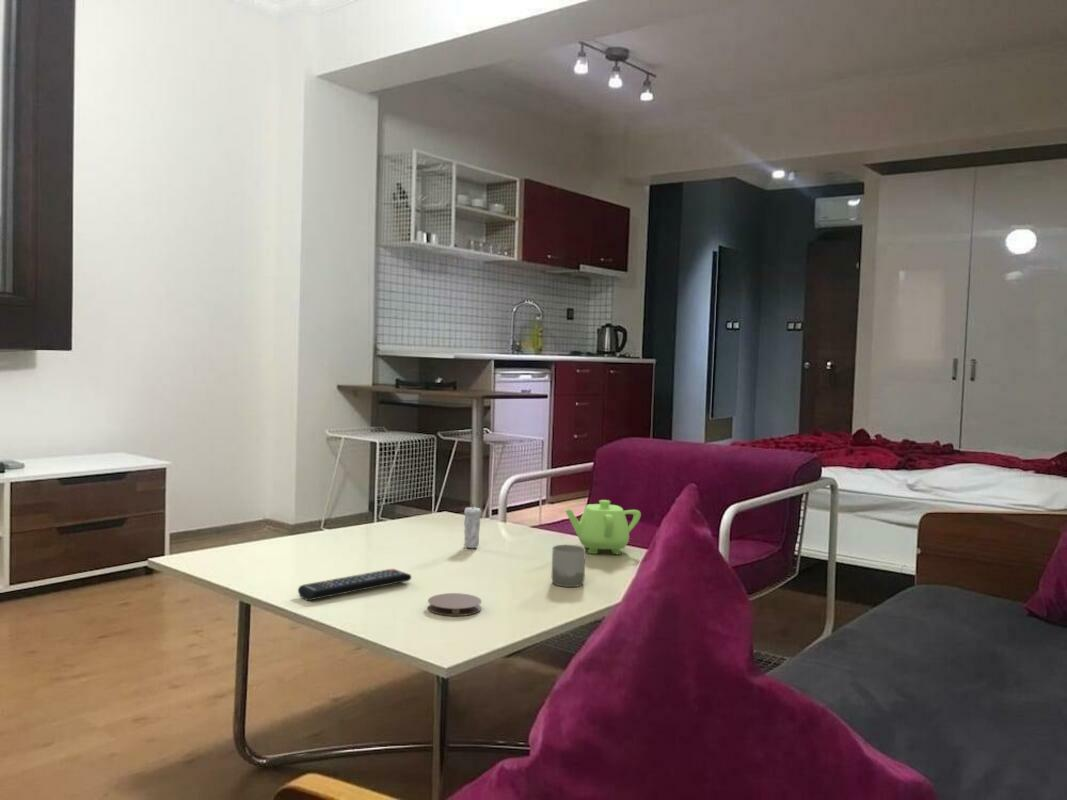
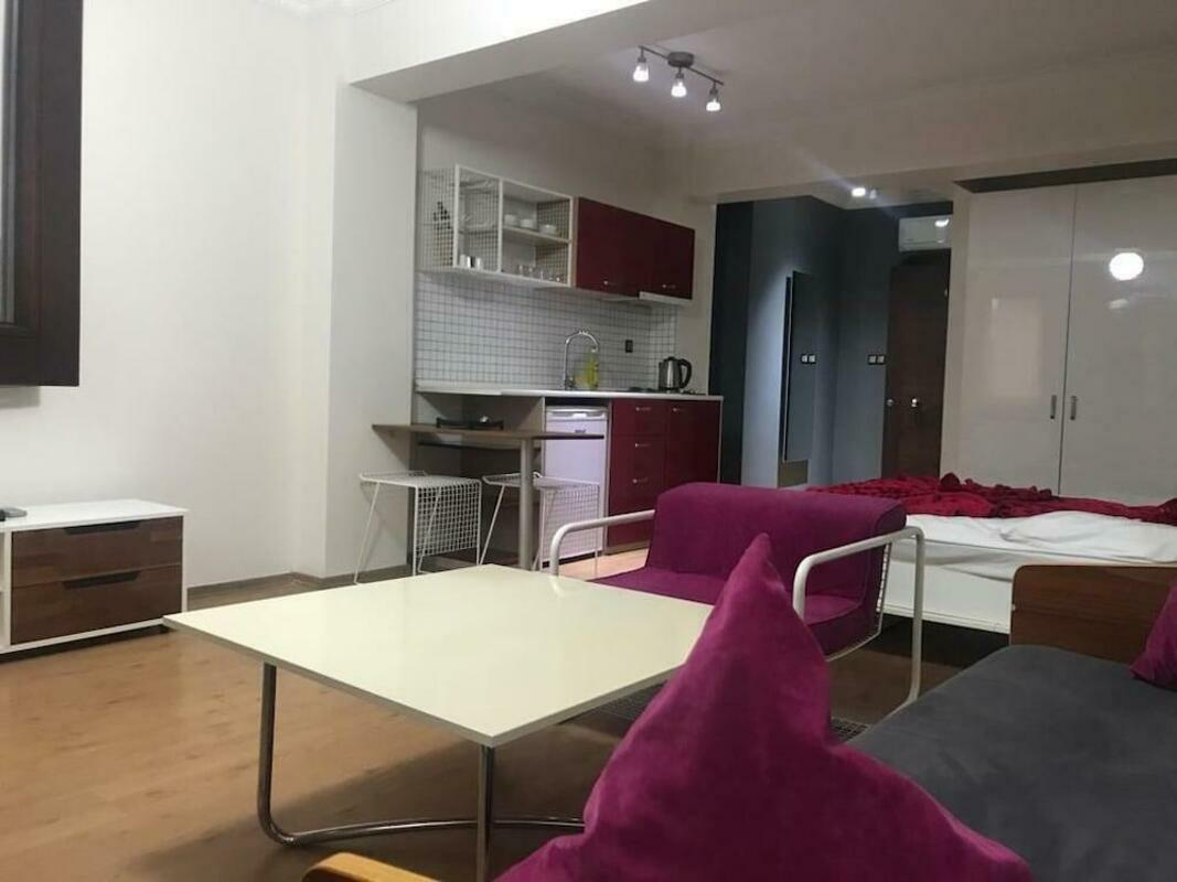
- candle (472, 523)
- cup (568, 563)
- coaster (454, 604)
- teapot (602, 525)
- remote control (356, 583)
